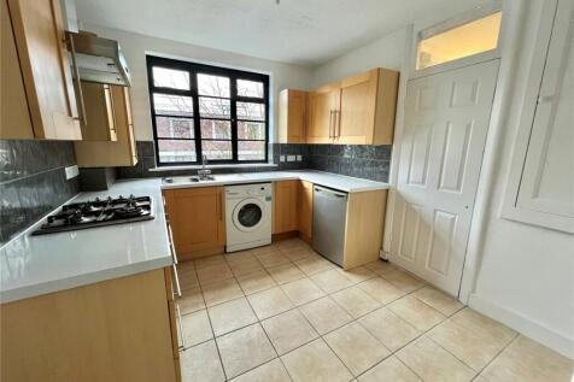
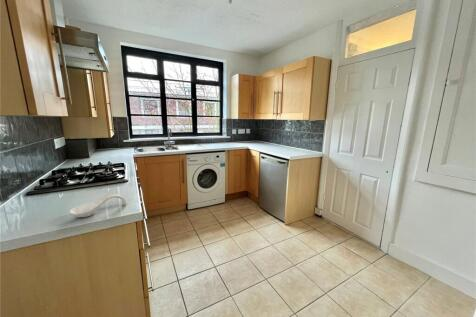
+ spoon rest (99, 204)
